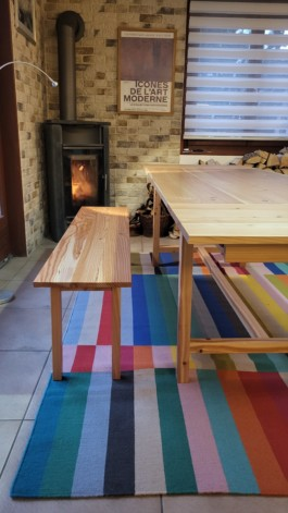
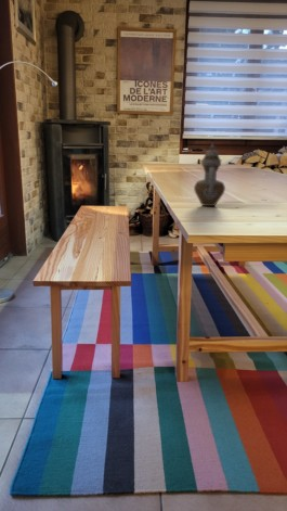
+ teapot (210, 175)
